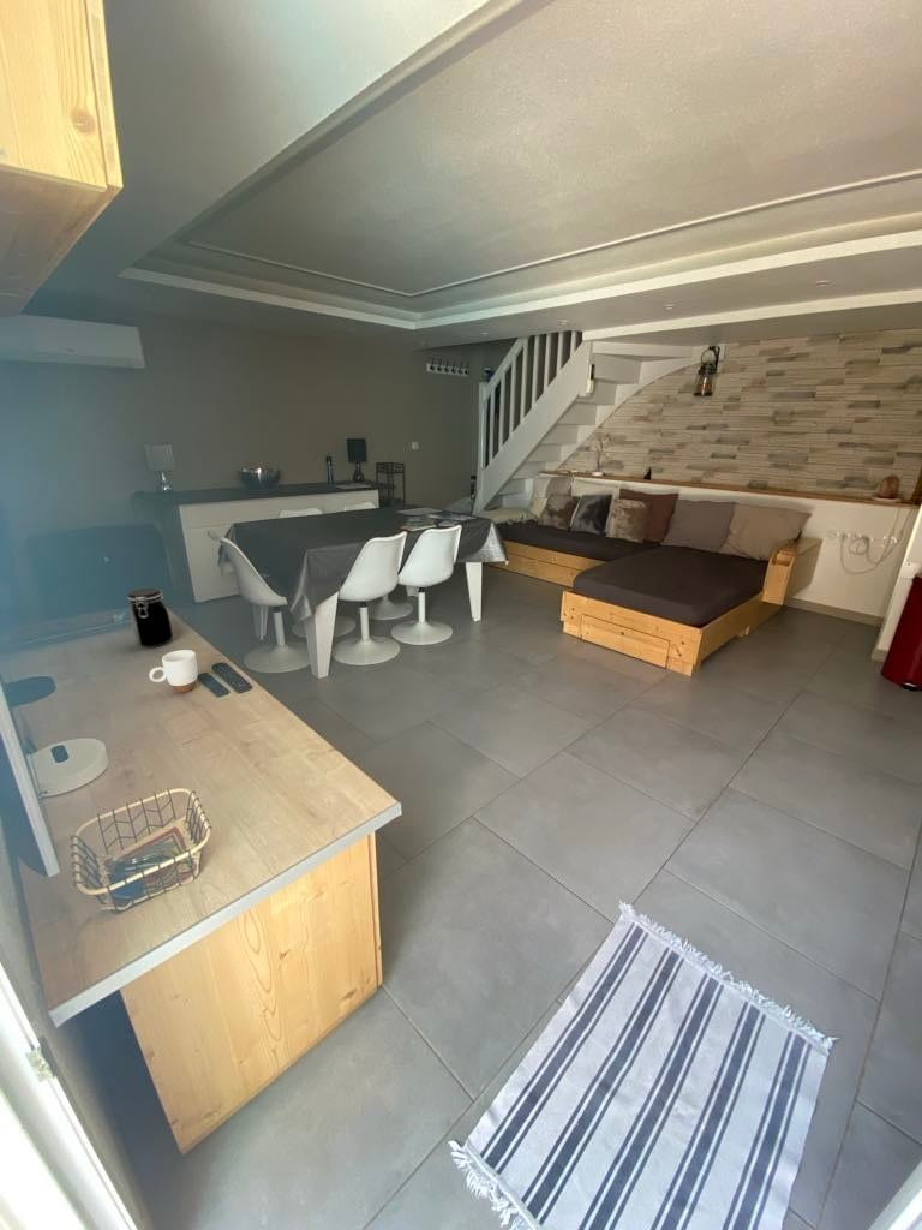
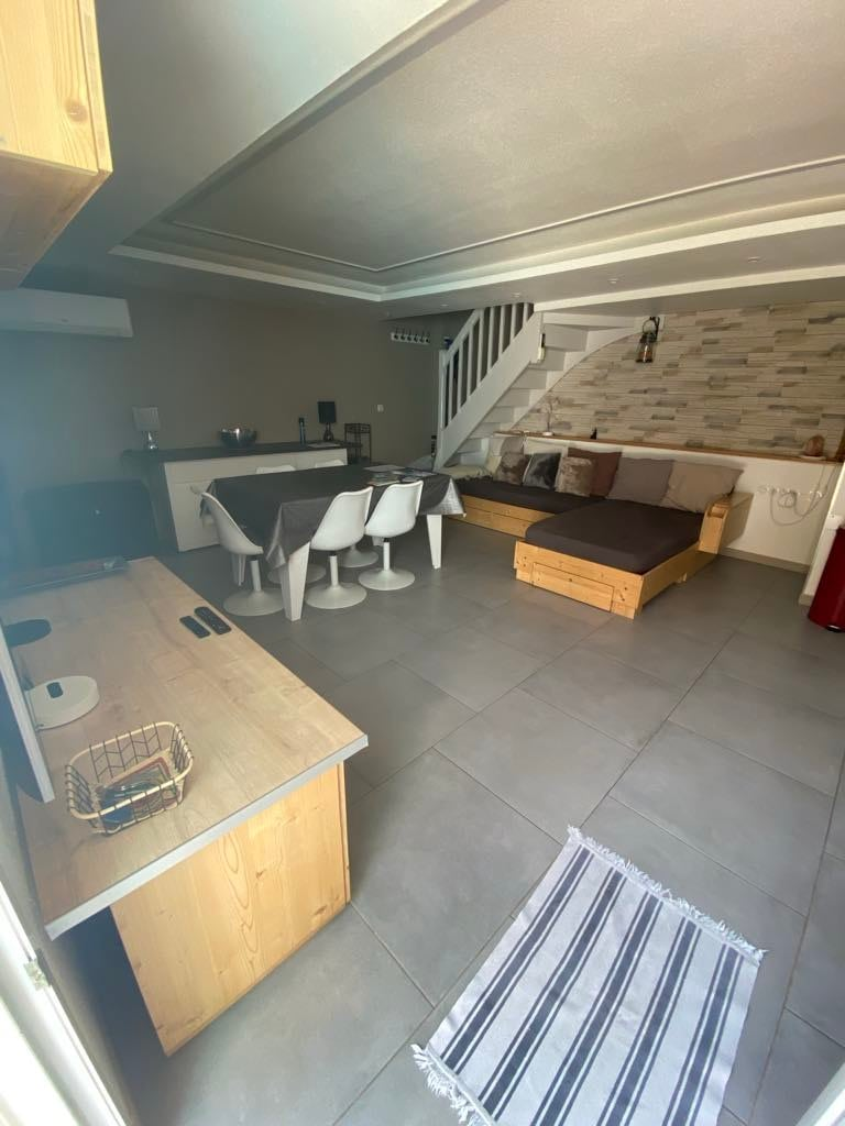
- mug (174, 674)
- jar (150, 617)
